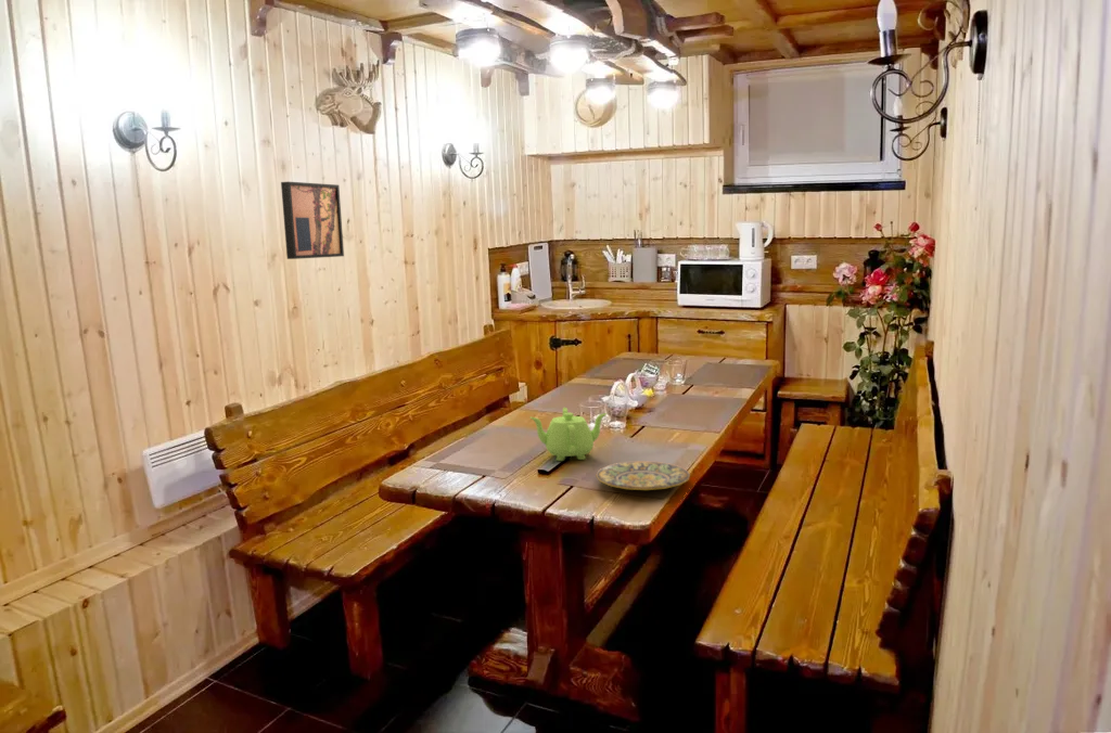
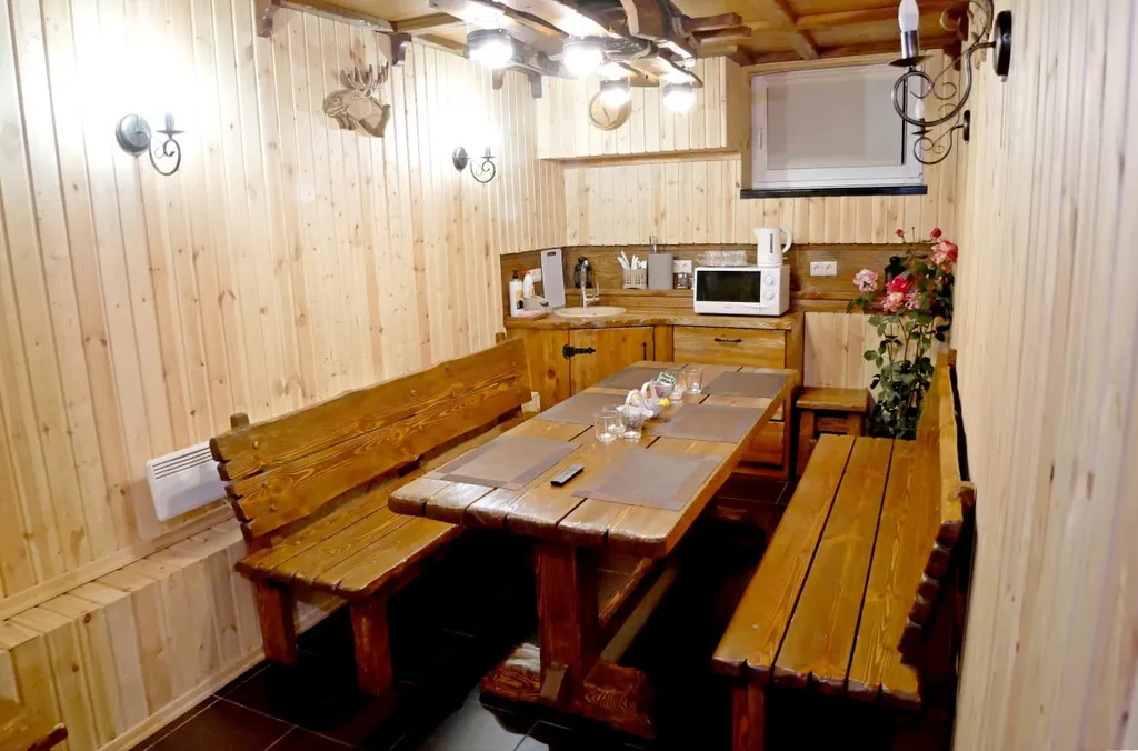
- plate (642, 478)
- wall art (314, 220)
- teapot (567, 434)
